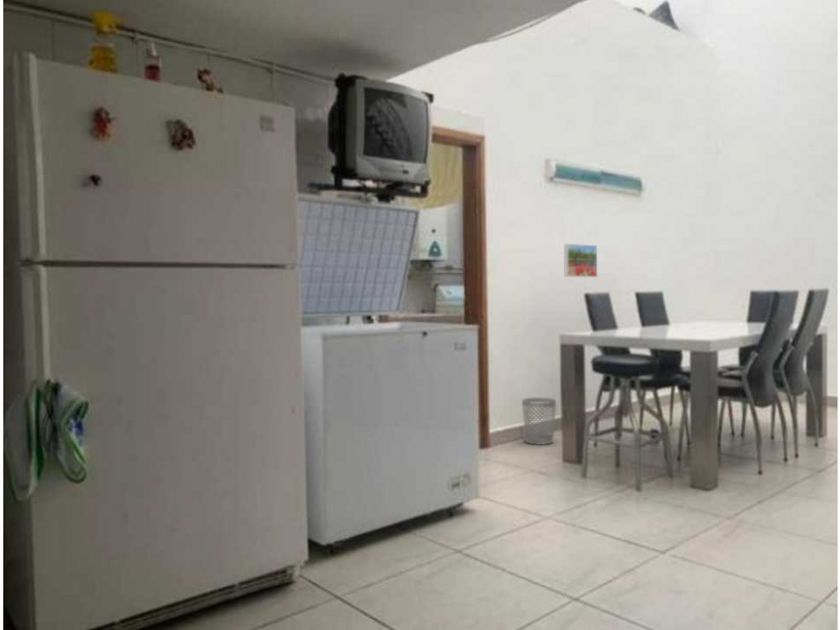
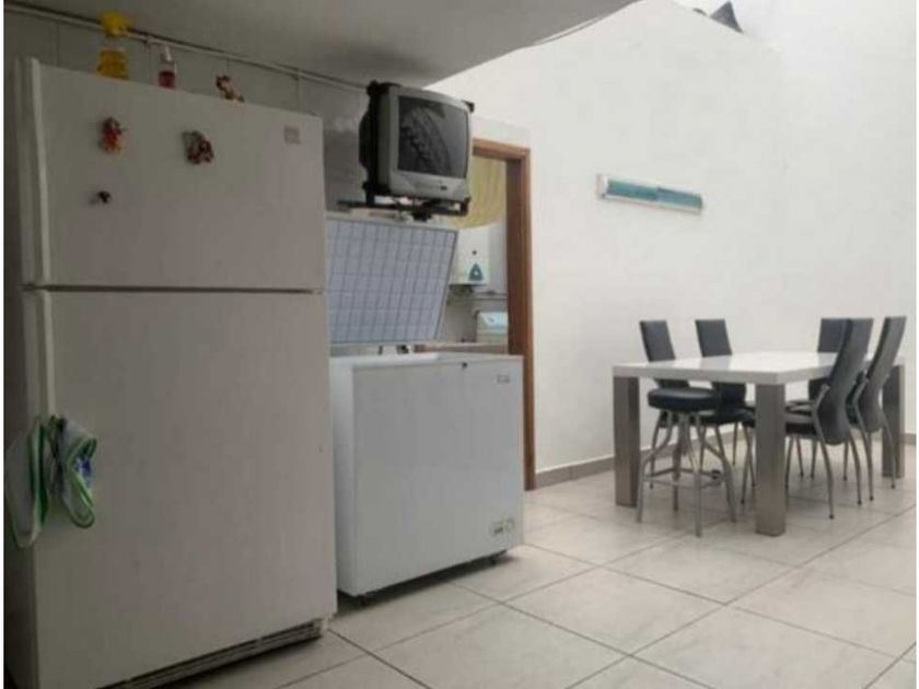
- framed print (581, 260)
- wastebasket (539, 420)
